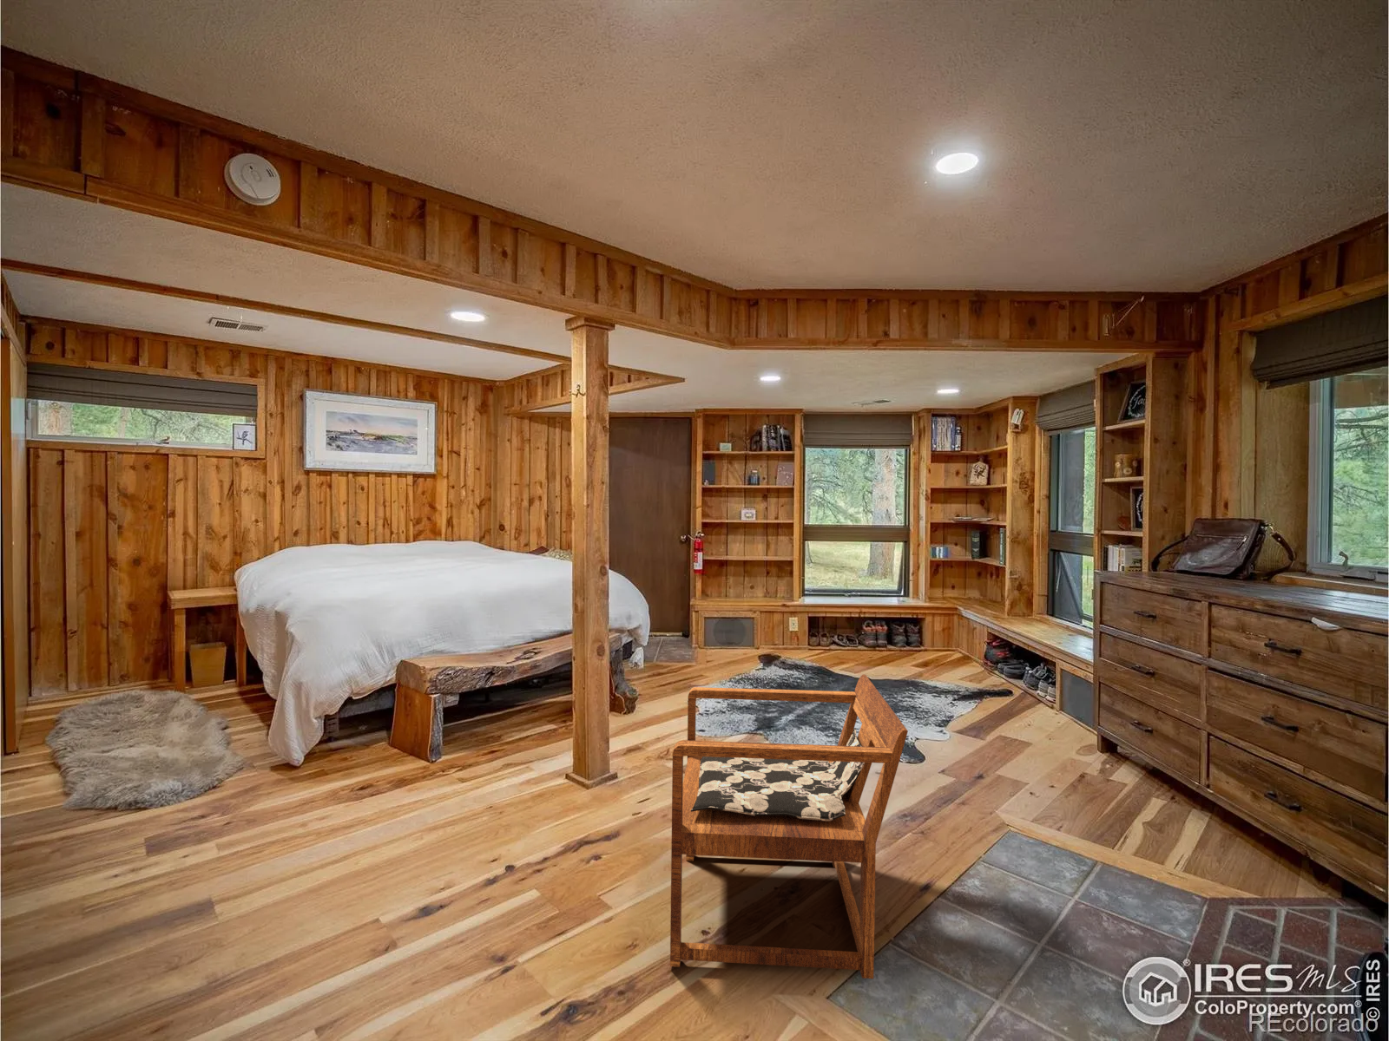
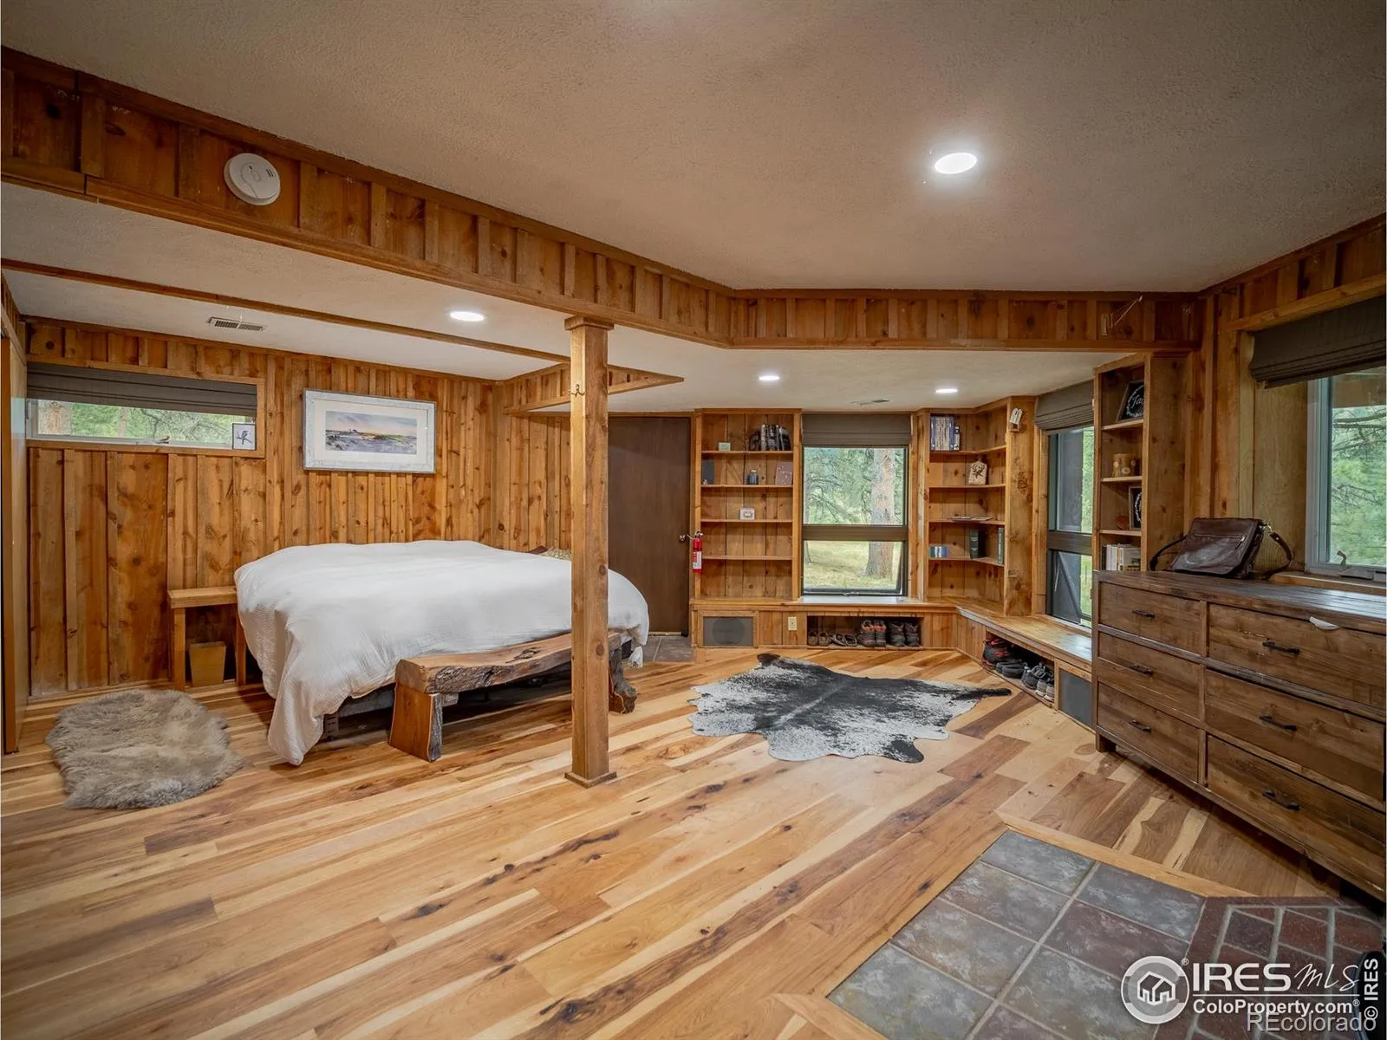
- armchair (781, 802)
